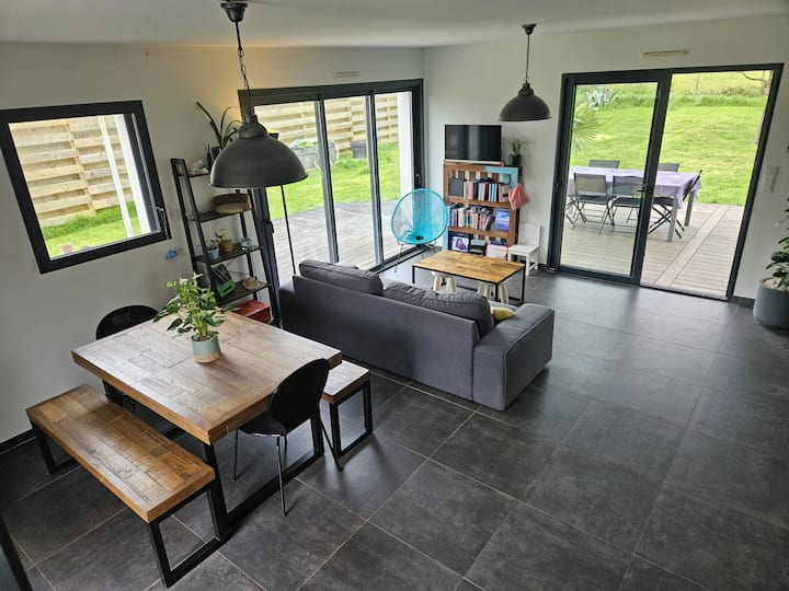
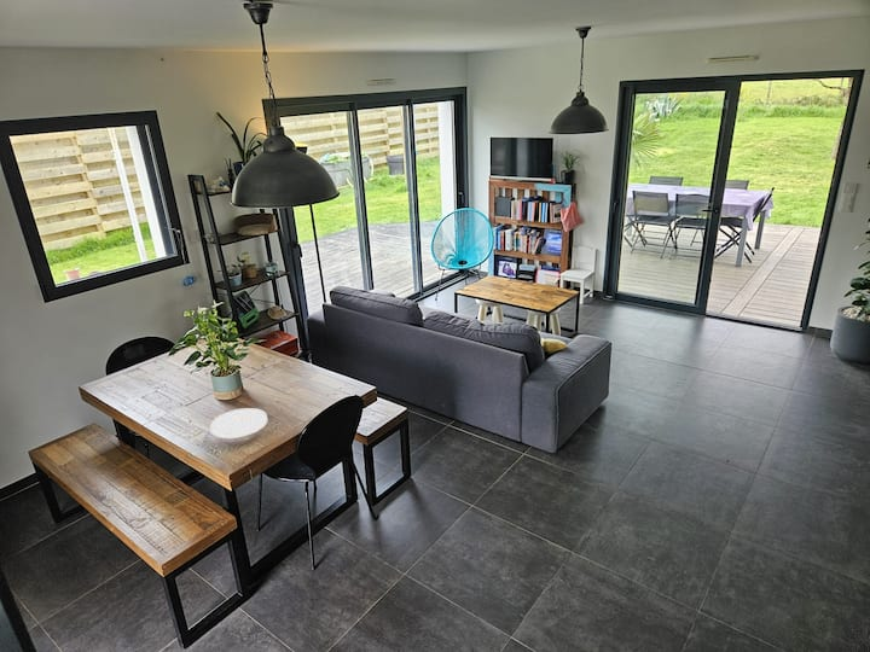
+ plate (239, 423)
